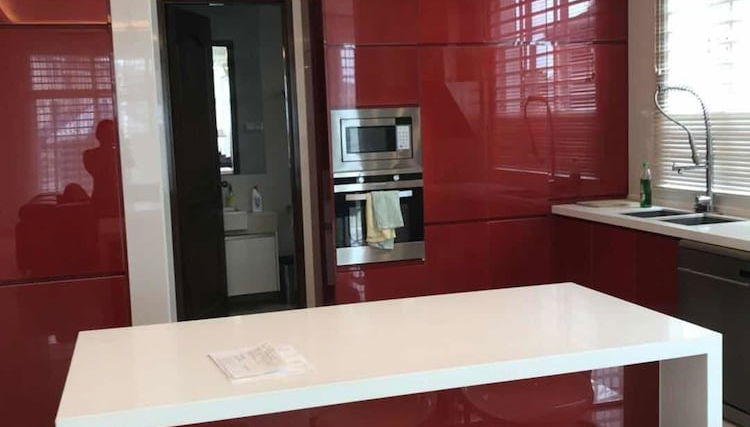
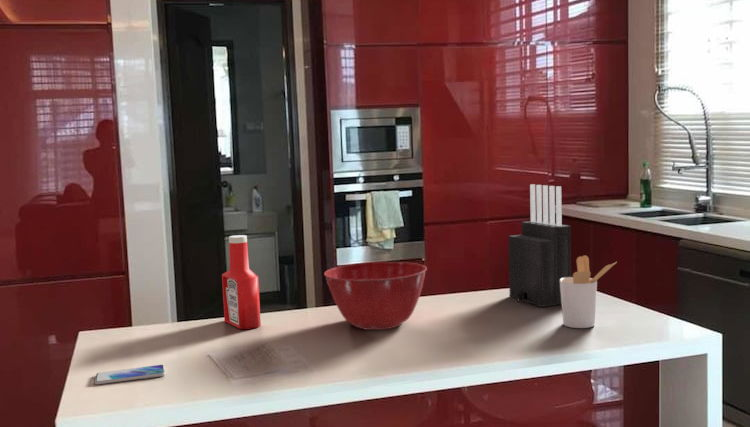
+ soap bottle (240, 280)
+ knife block (535, 243)
+ smartphone (130, 374)
+ mixing bowl (376, 296)
+ utensil holder (588, 292)
